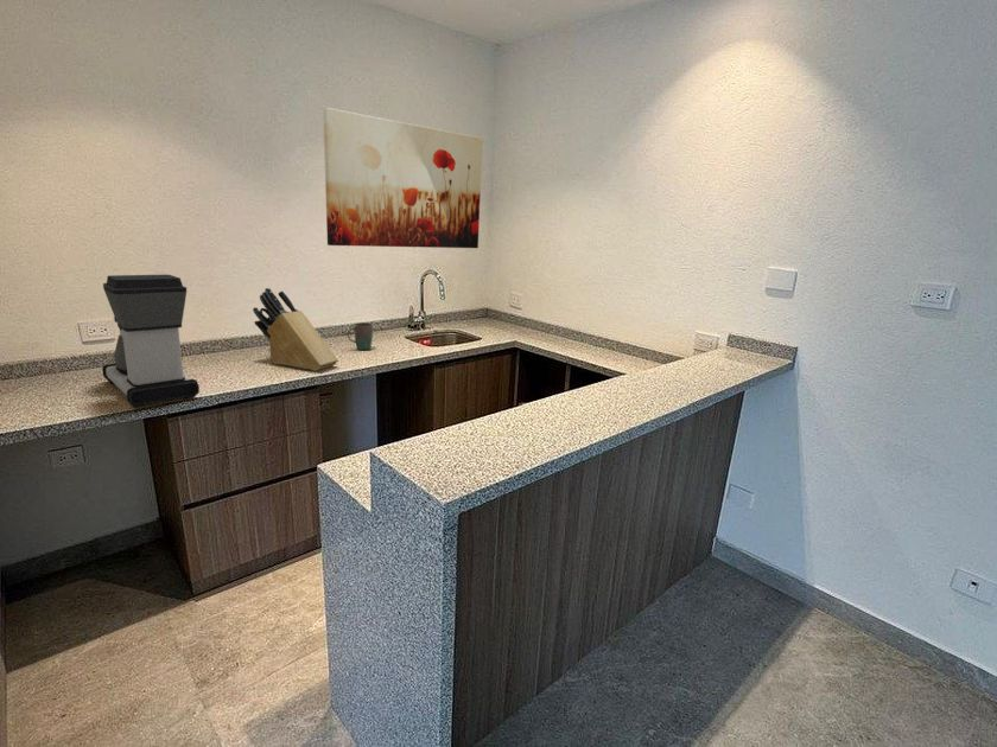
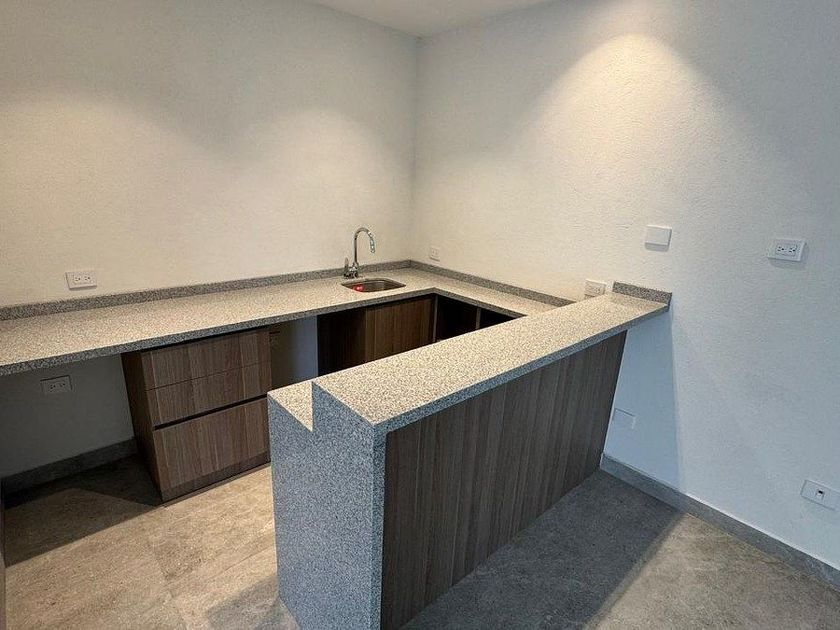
- wall art (411, 187)
- coffee maker (142, 333)
- knife block (293, 327)
- mug (360, 337)
